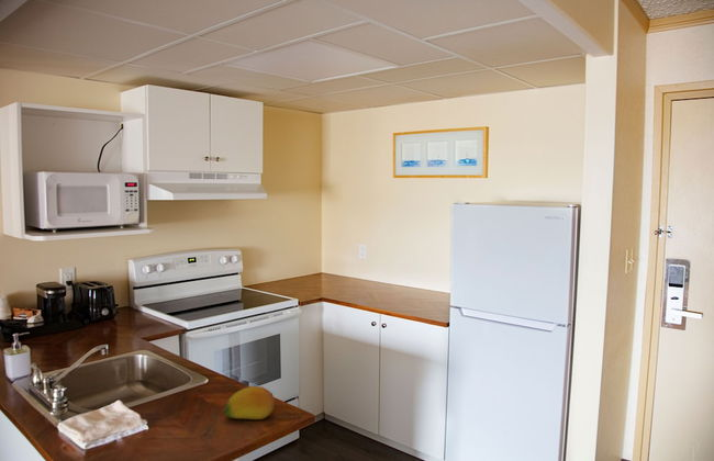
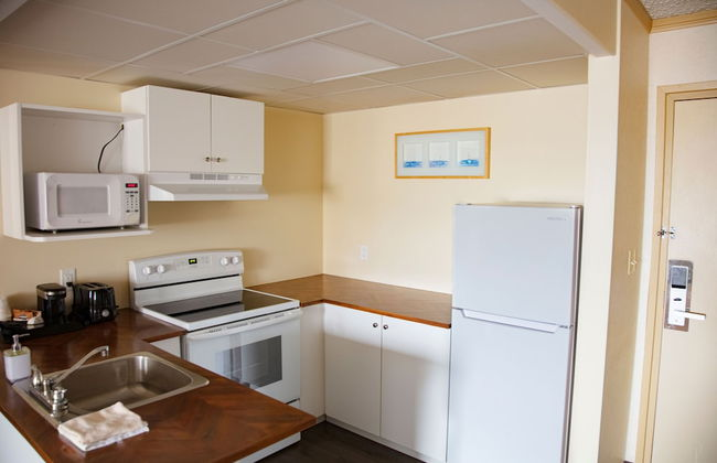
- fruit (249, 402)
